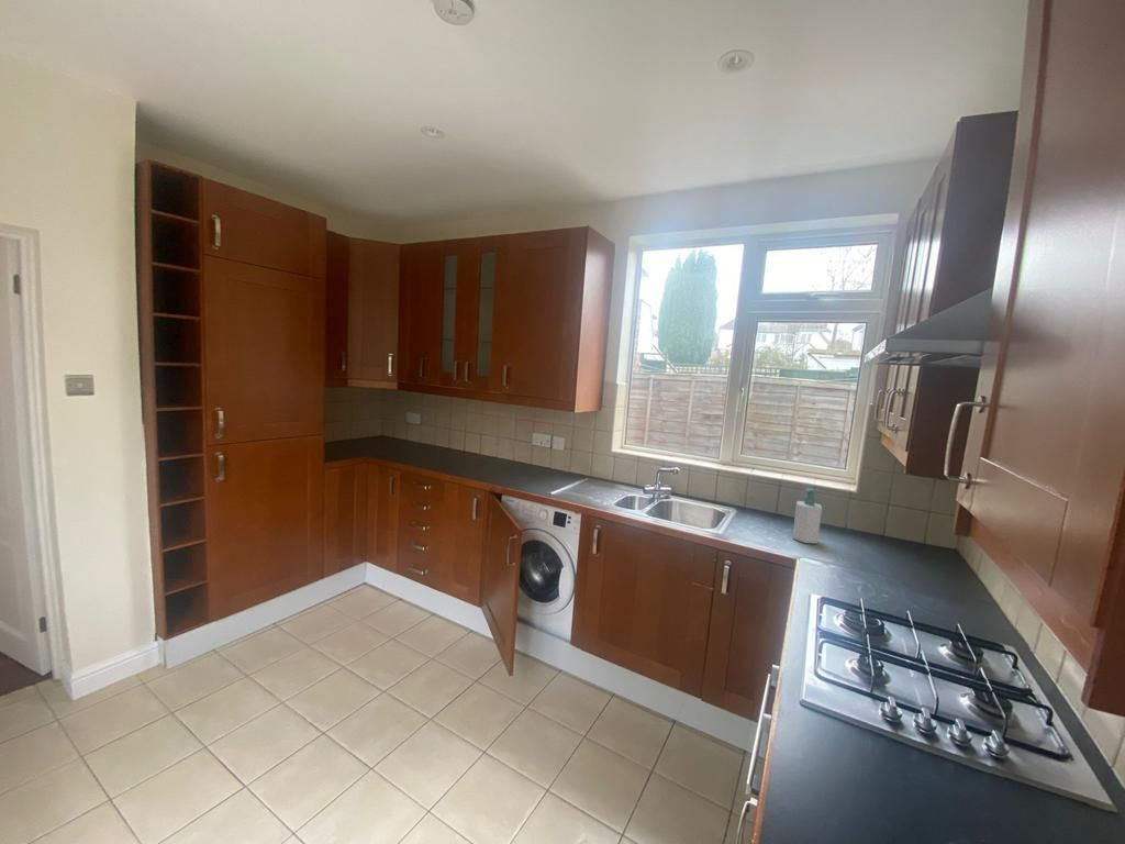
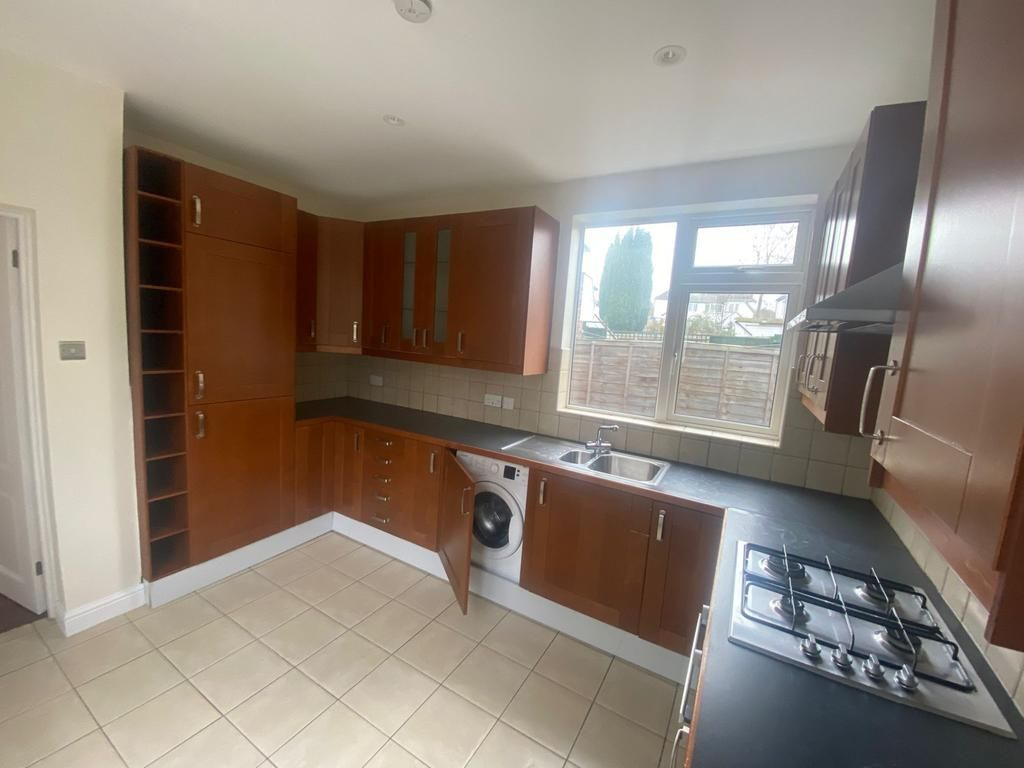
- soap bottle (807, 514)
